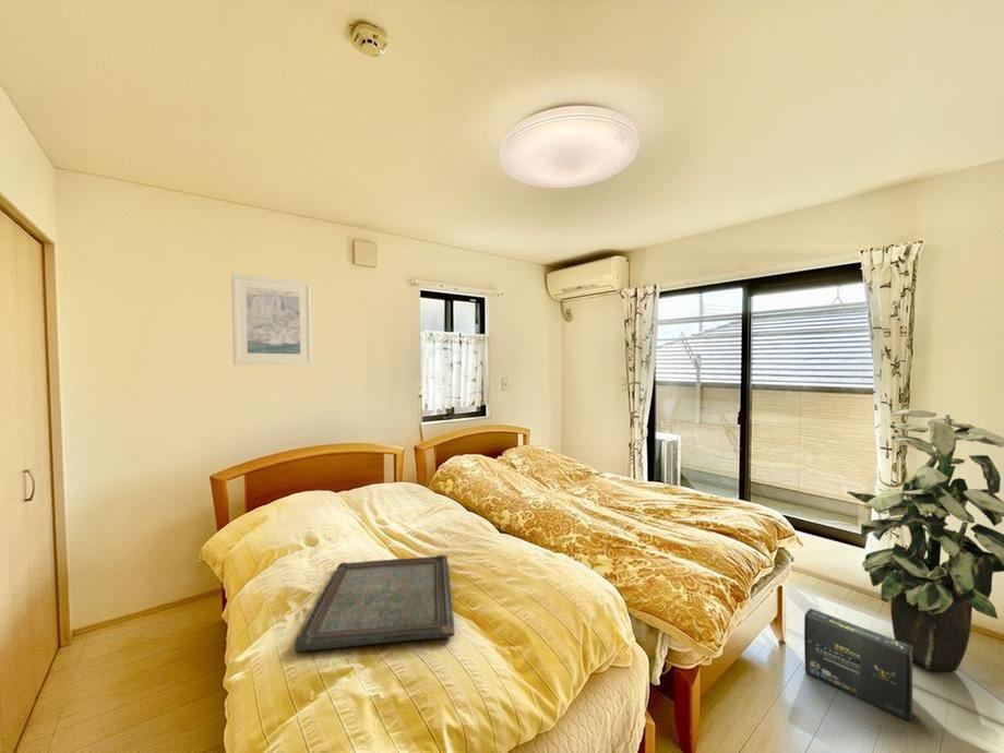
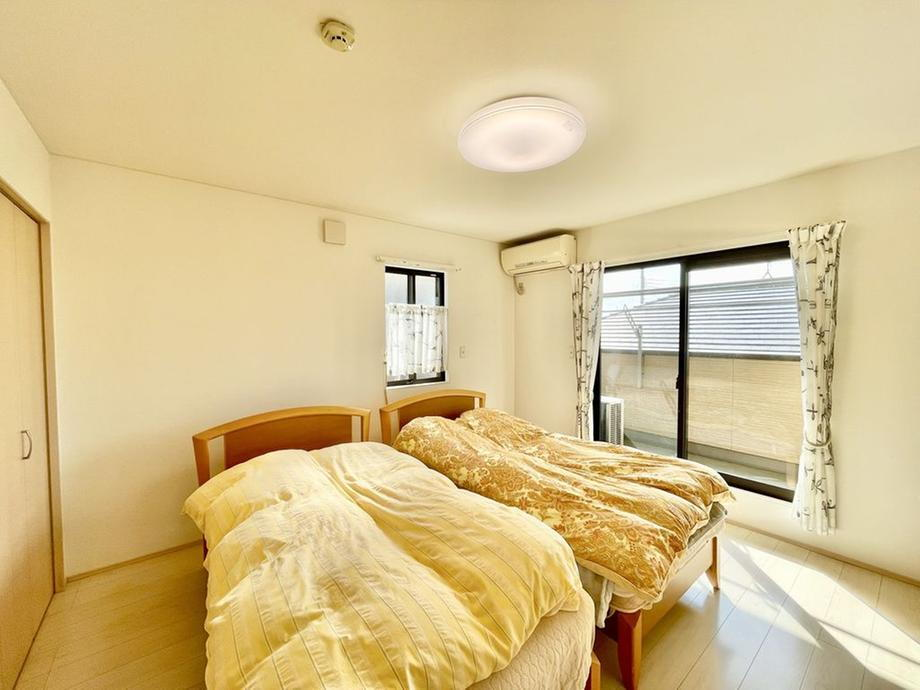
- box (854, 659)
- serving tray (387, 594)
- indoor plant (928, 533)
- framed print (274, 321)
